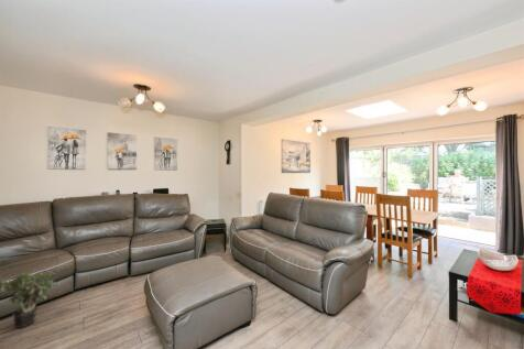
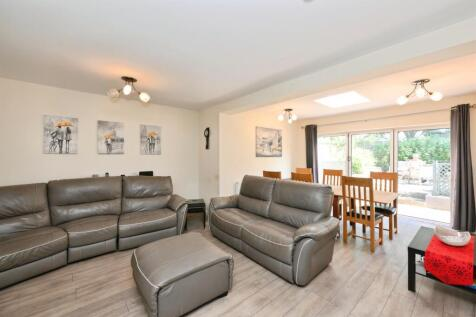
- potted plant (28, 297)
